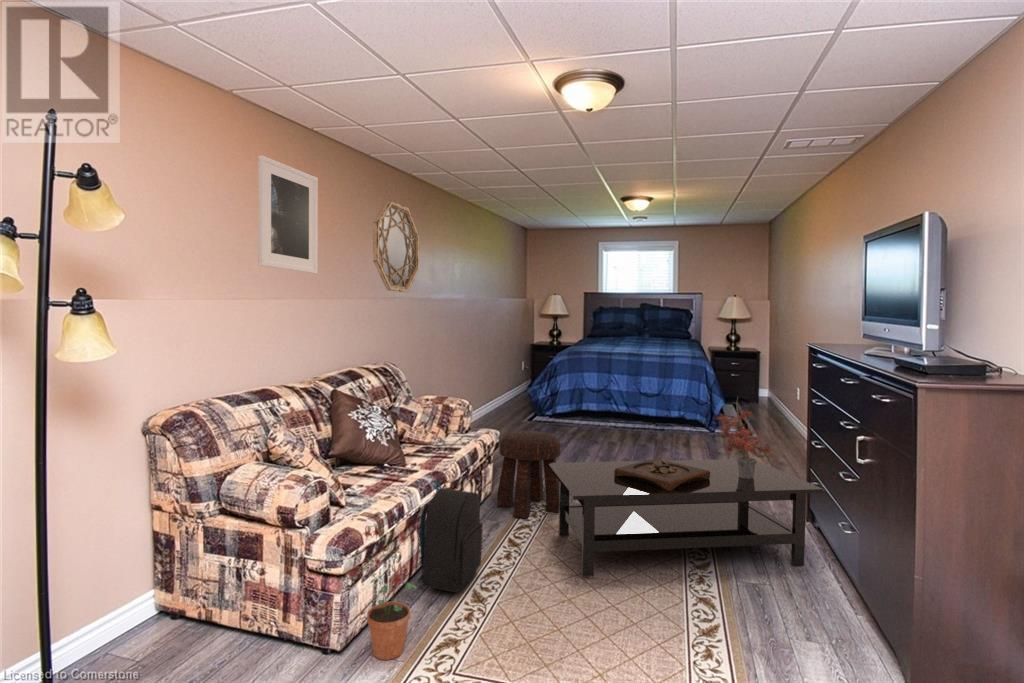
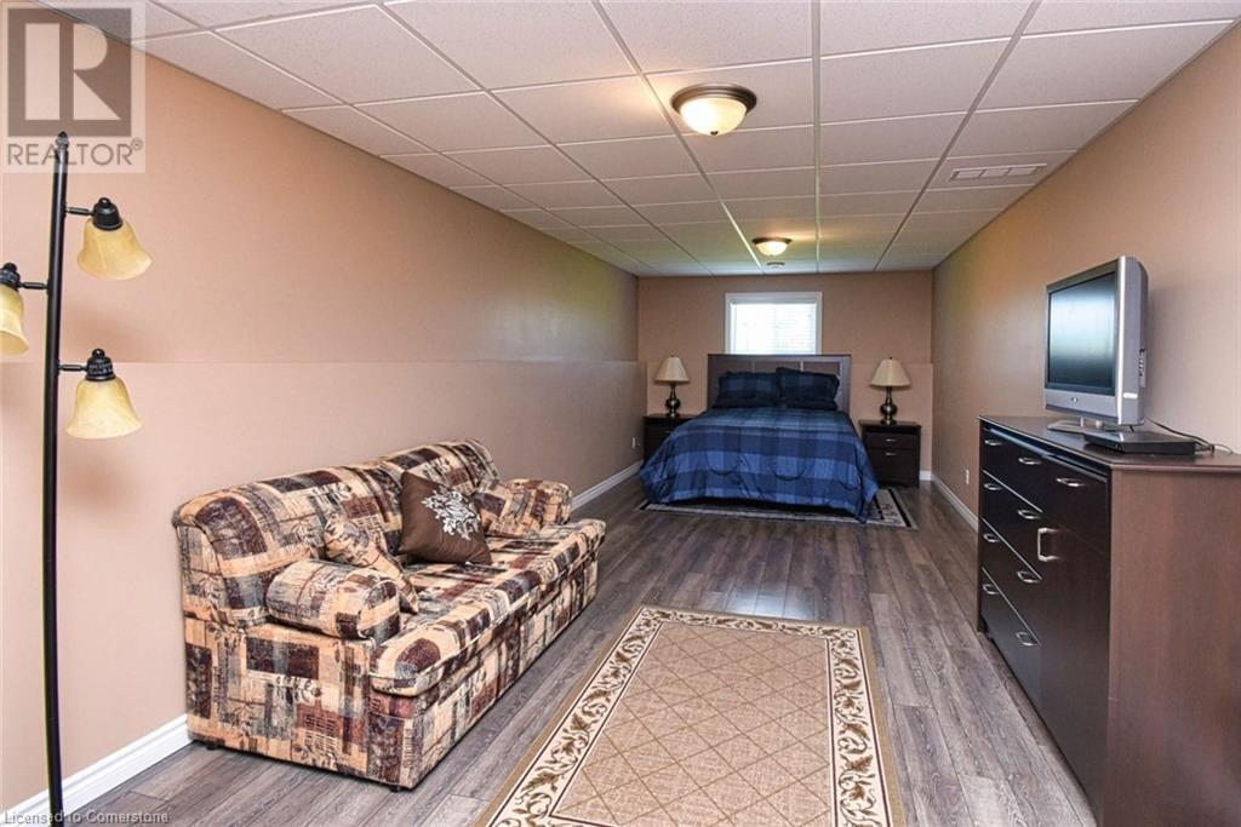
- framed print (290, 218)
- home mirror (398, 248)
- potted plant (385, 591)
- potted plant (743, 435)
- wooden tray (661, 467)
- coffee table (674, 512)
- stool (529, 470)
- backpack (451, 532)
